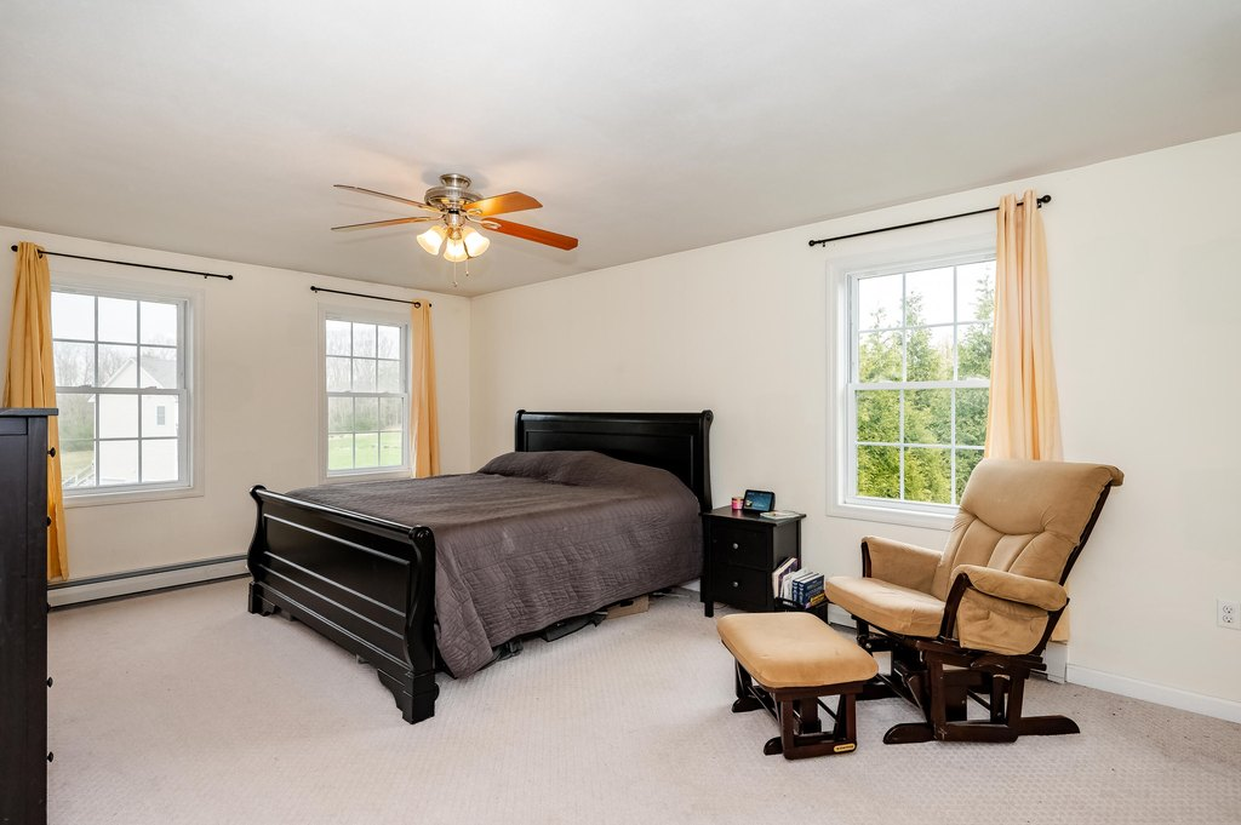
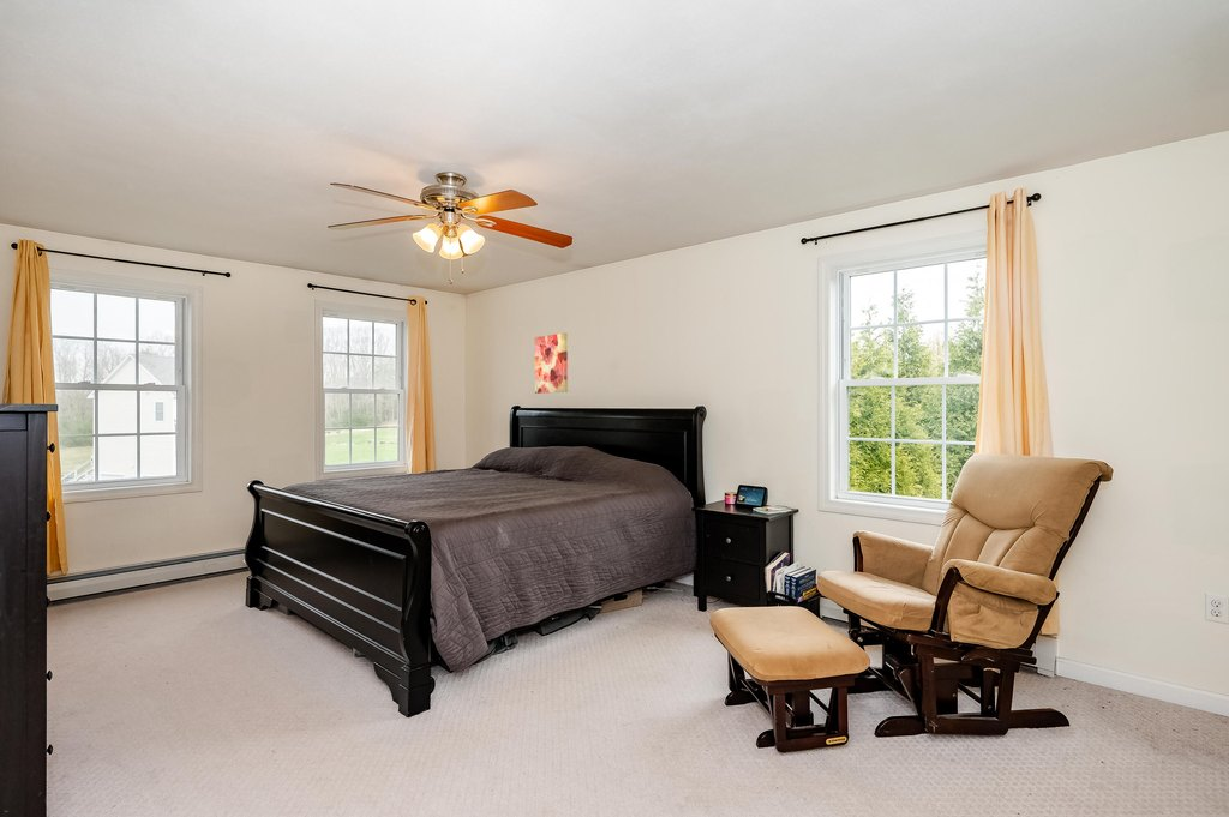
+ wall art (550, 364)
